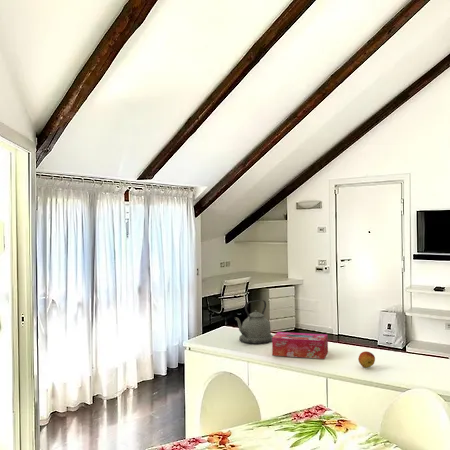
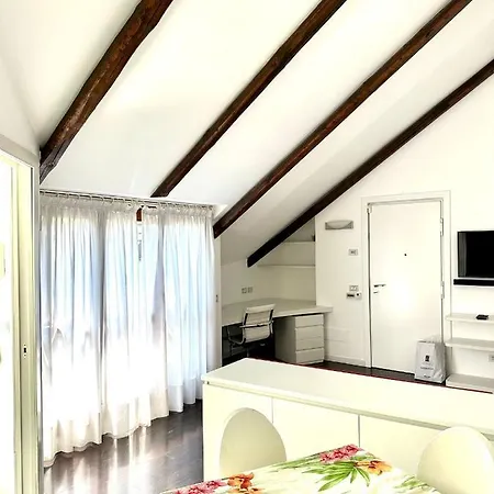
- tissue box (300, 344)
- fruit (366, 359)
- kettle (255, 320)
